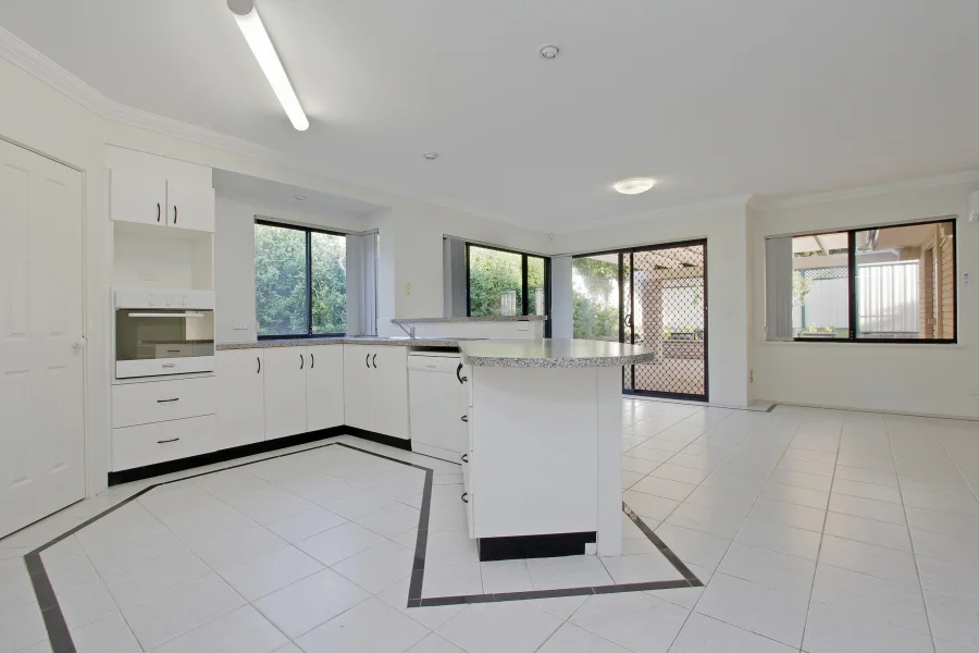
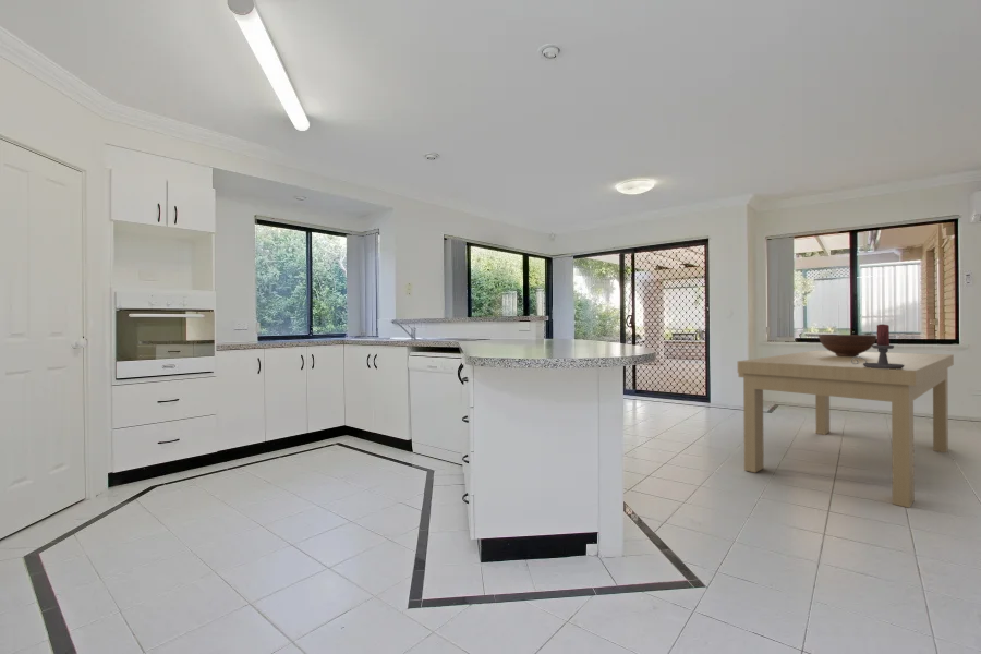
+ dining table (828, 405)
+ candle holder (876, 344)
+ fruit bowl (846, 344)
